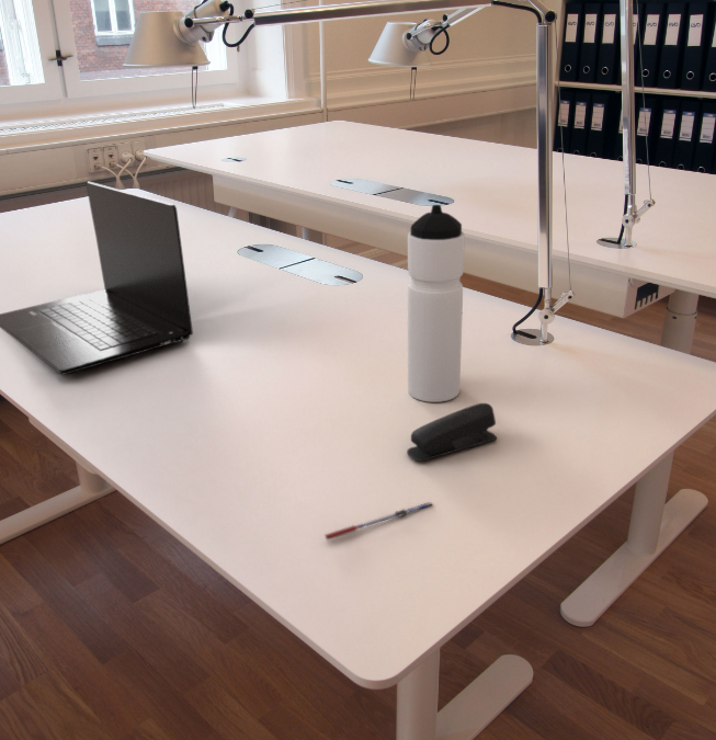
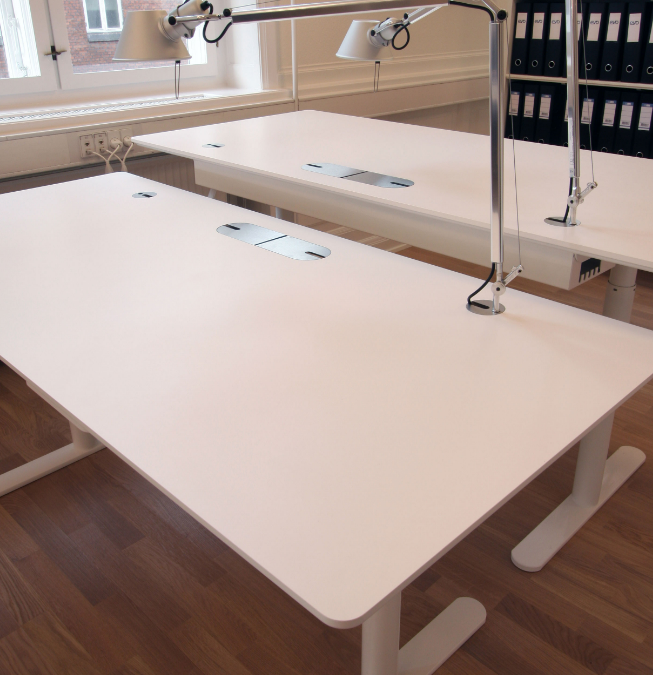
- pen (380, 519)
- stapler (452, 430)
- laptop (100, 262)
- water bottle (434, 303)
